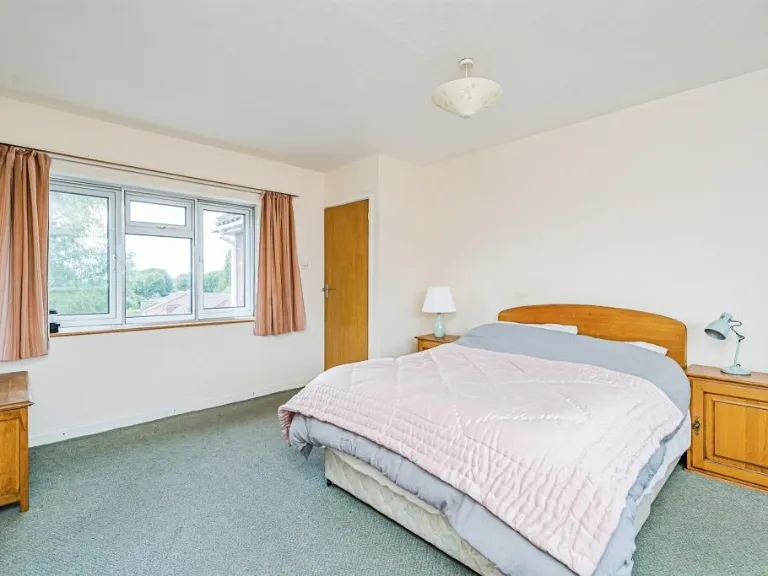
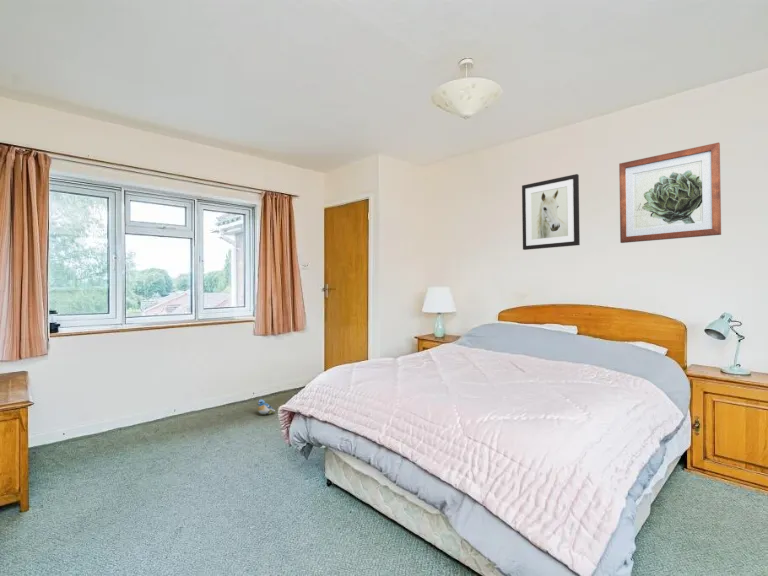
+ wall art (666, 196)
+ wall art (549, 213)
+ plush toy (266, 406)
